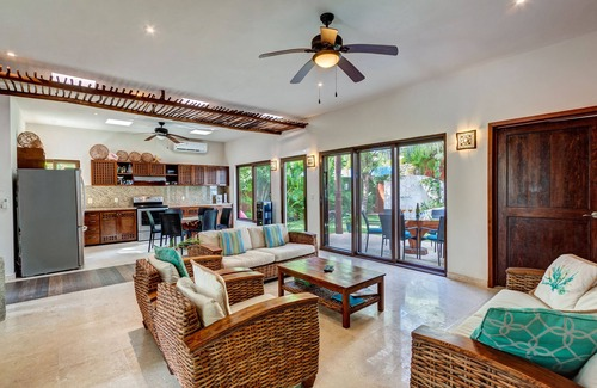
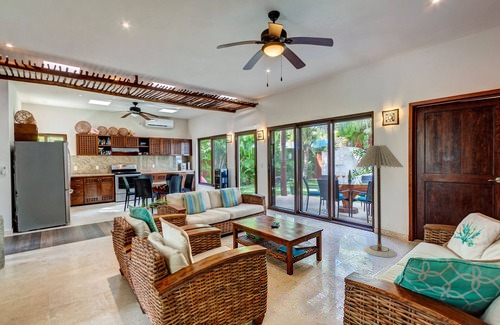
+ floor lamp (378, 198)
